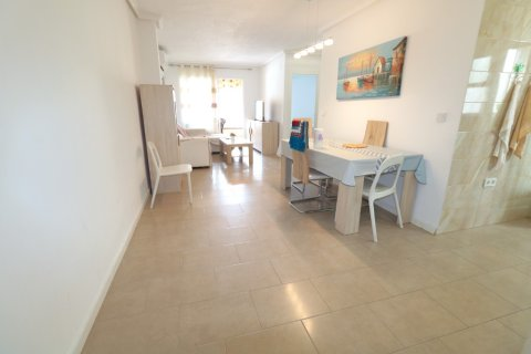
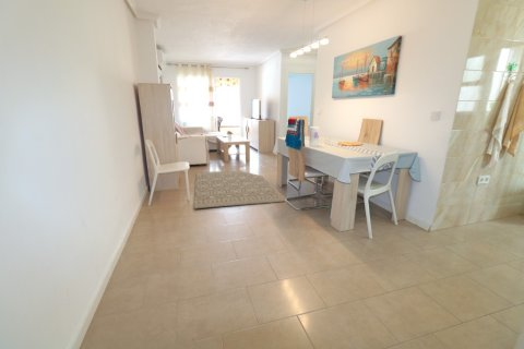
+ rug (233, 184)
